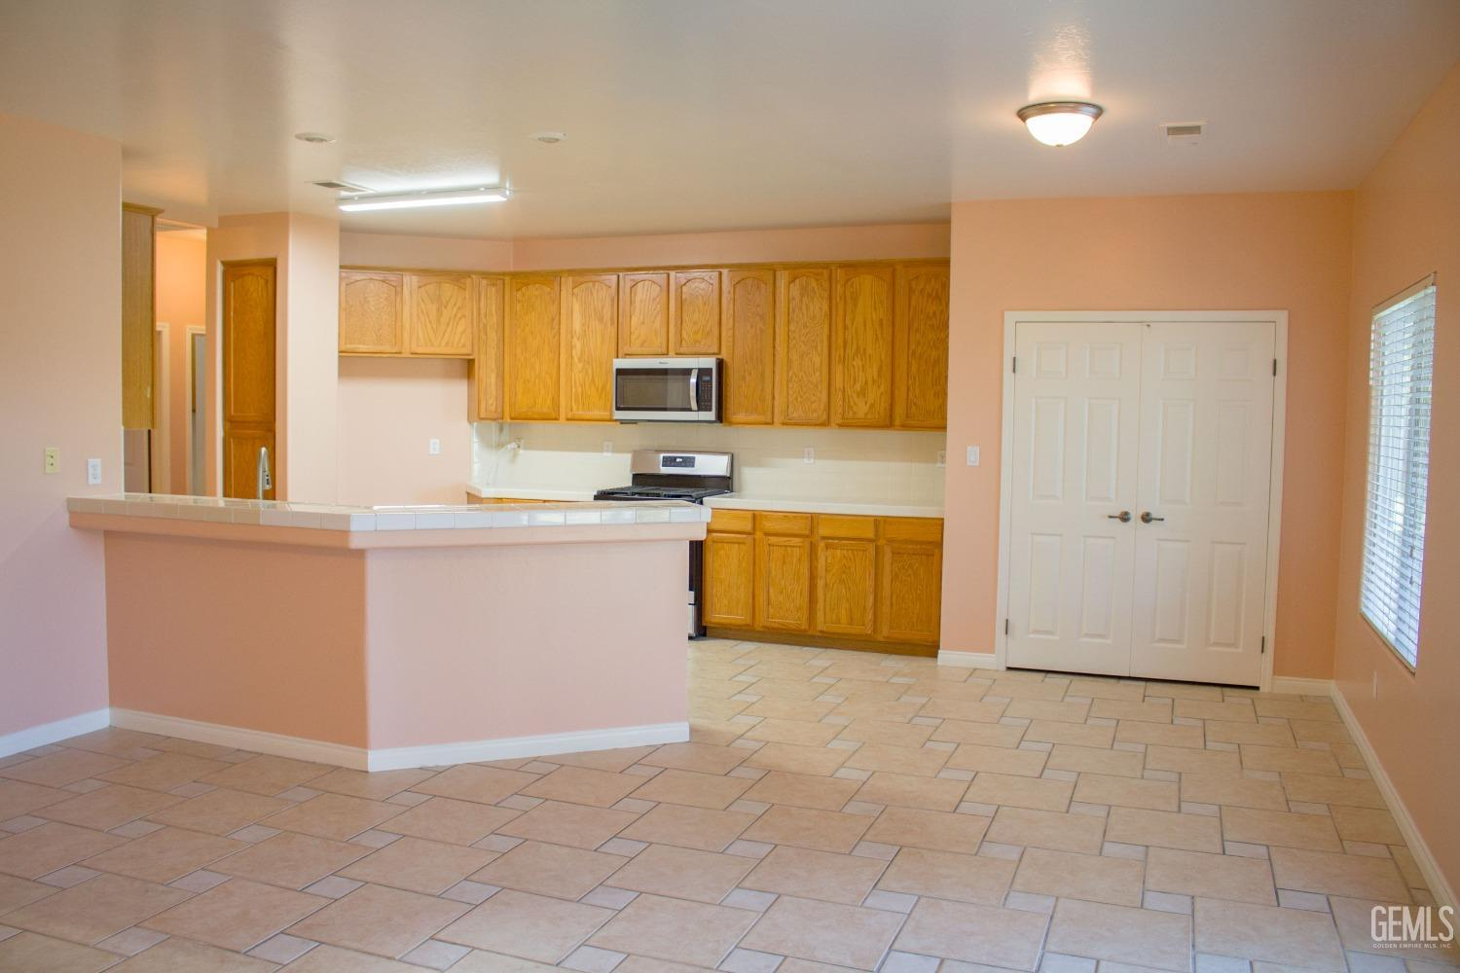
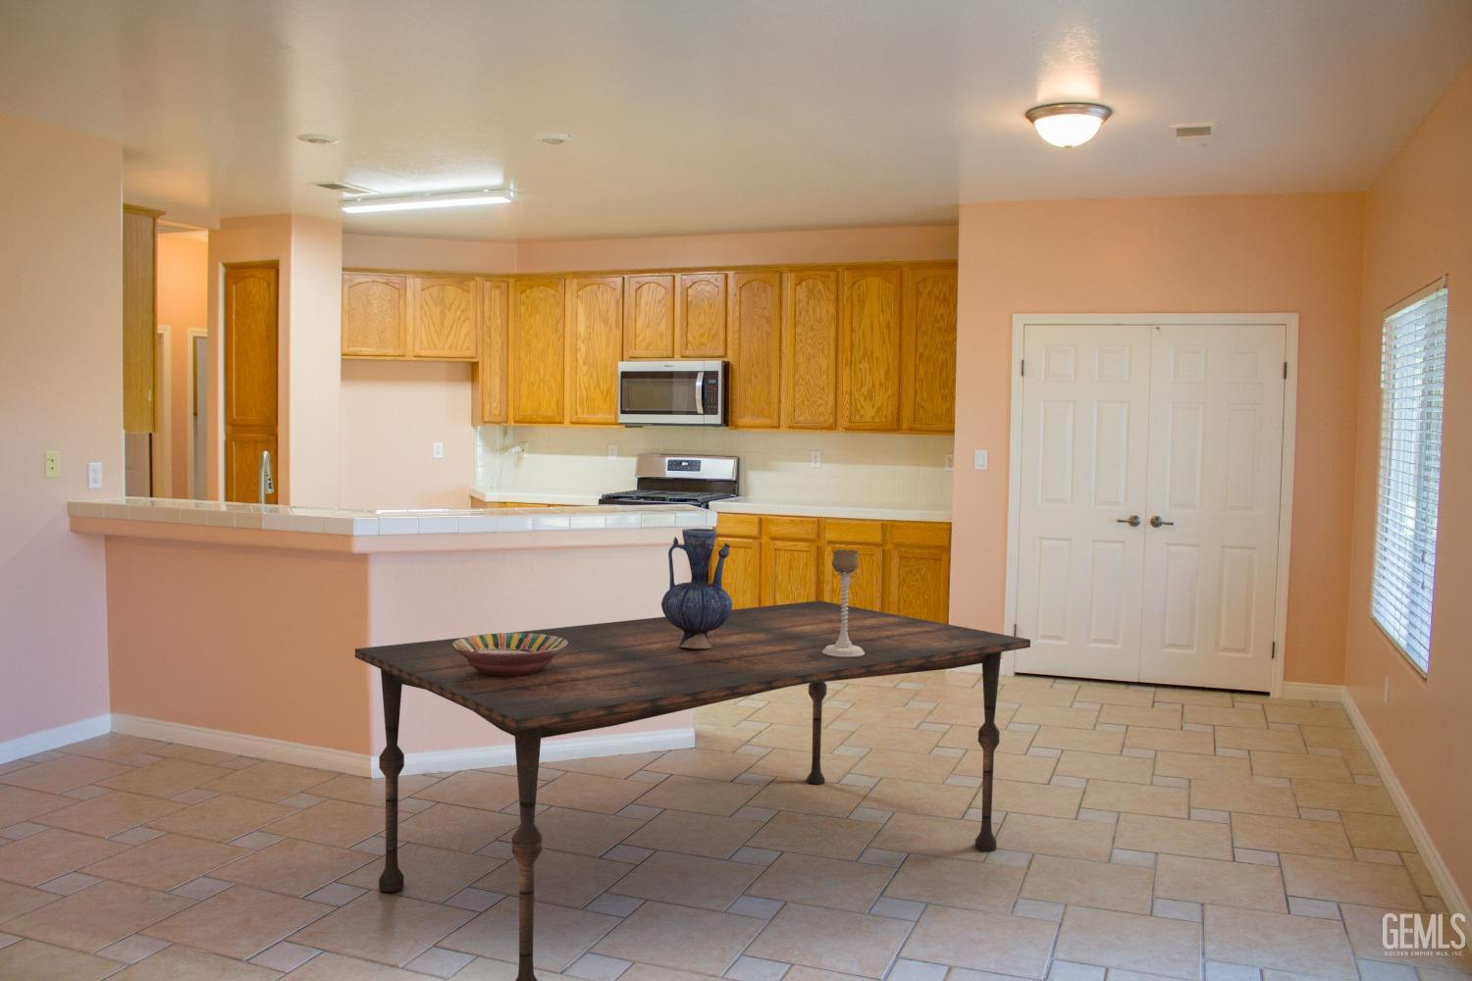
+ vase (697, 588)
+ serving bowl (509, 656)
+ dining table (693, 707)
+ candle holder (844, 601)
